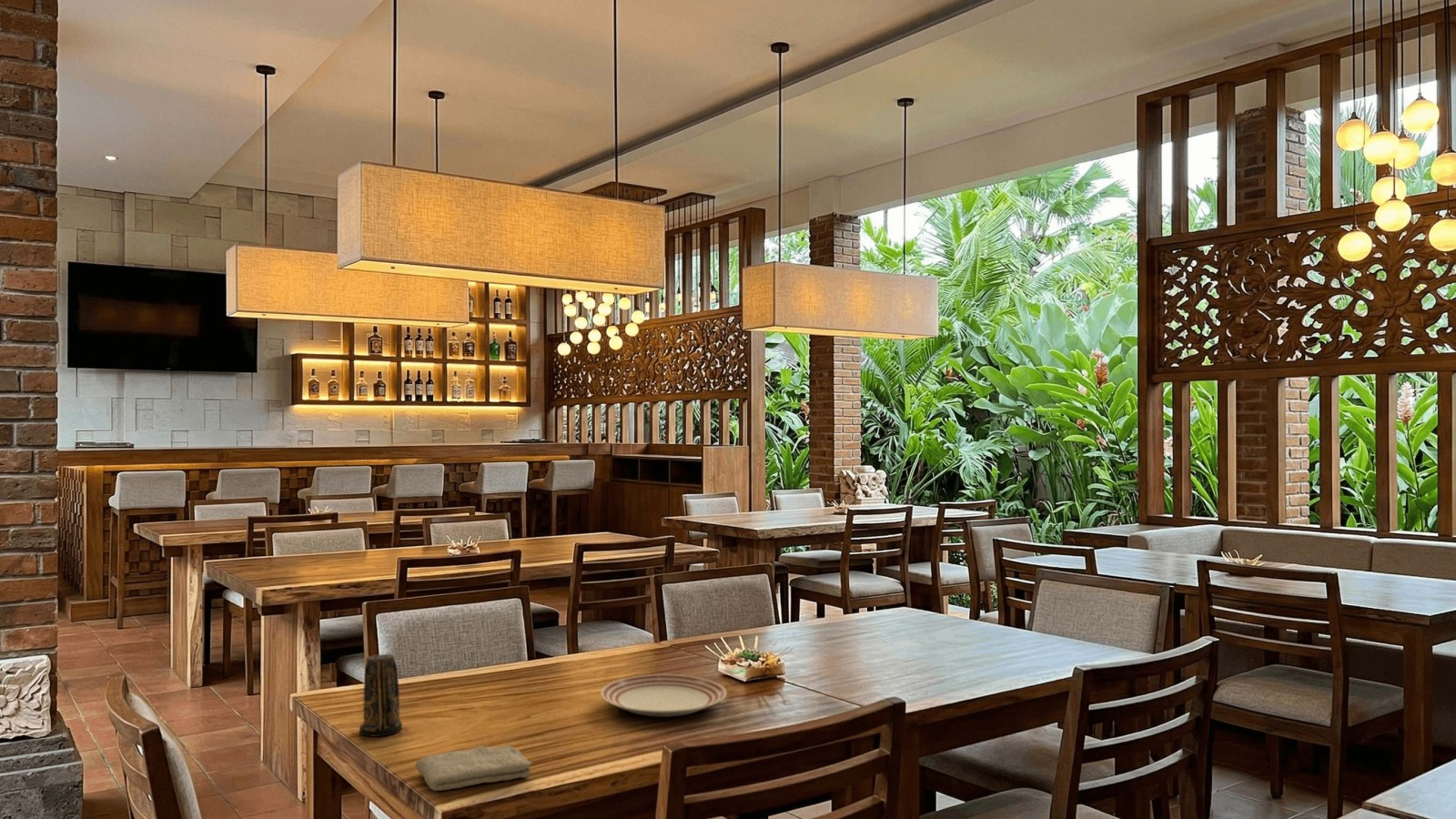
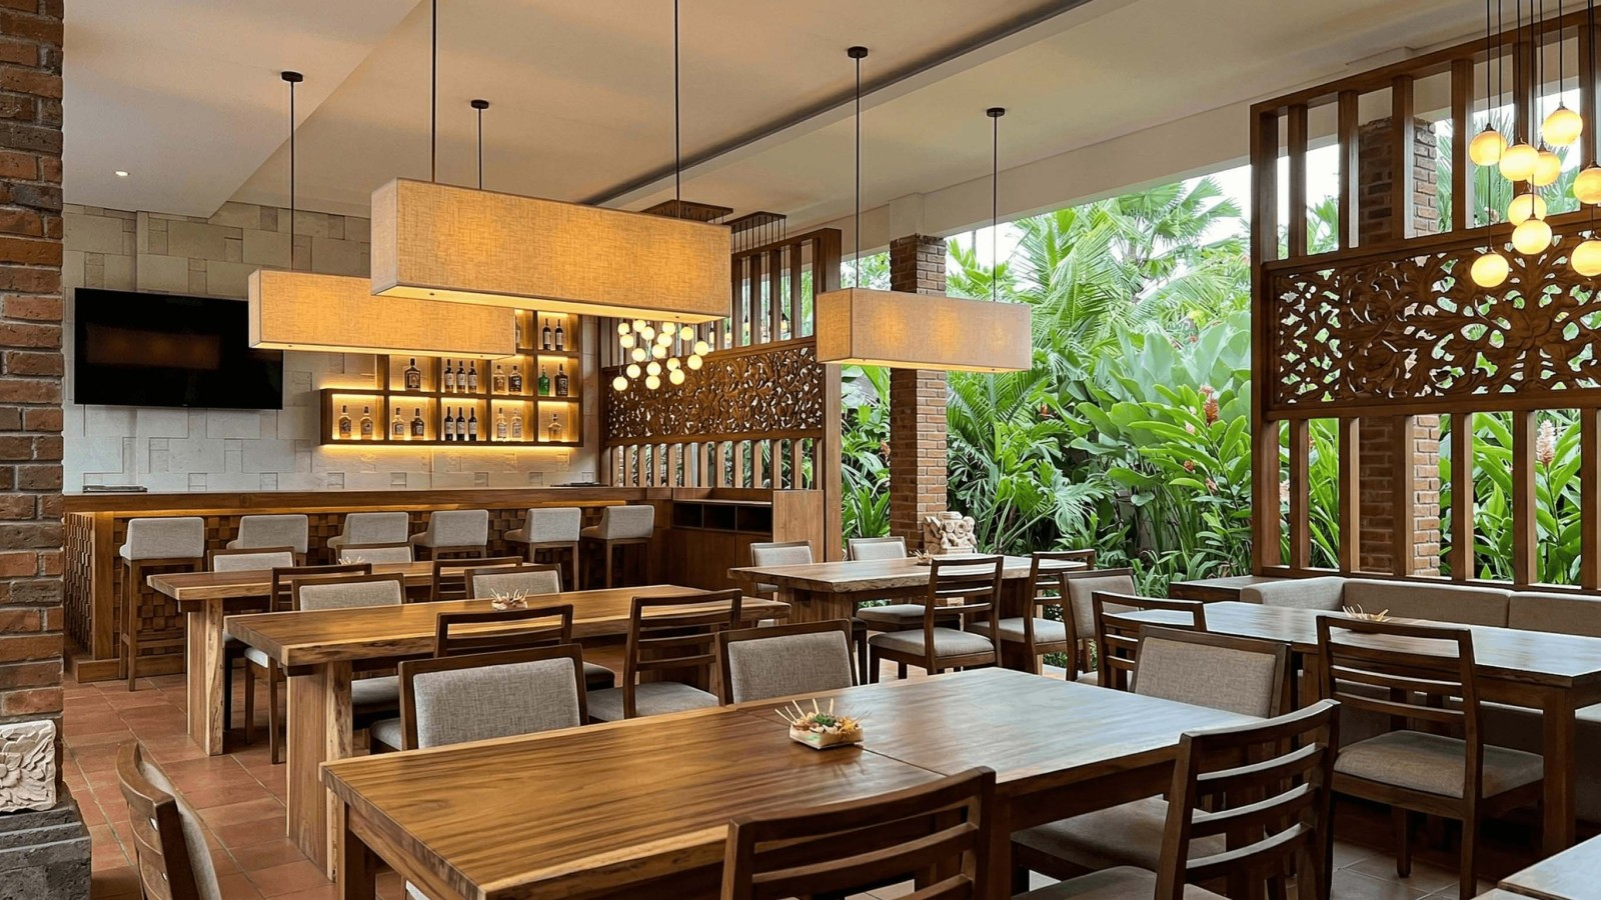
- candle (380, 693)
- washcloth (474, 766)
- dinner plate (663, 697)
